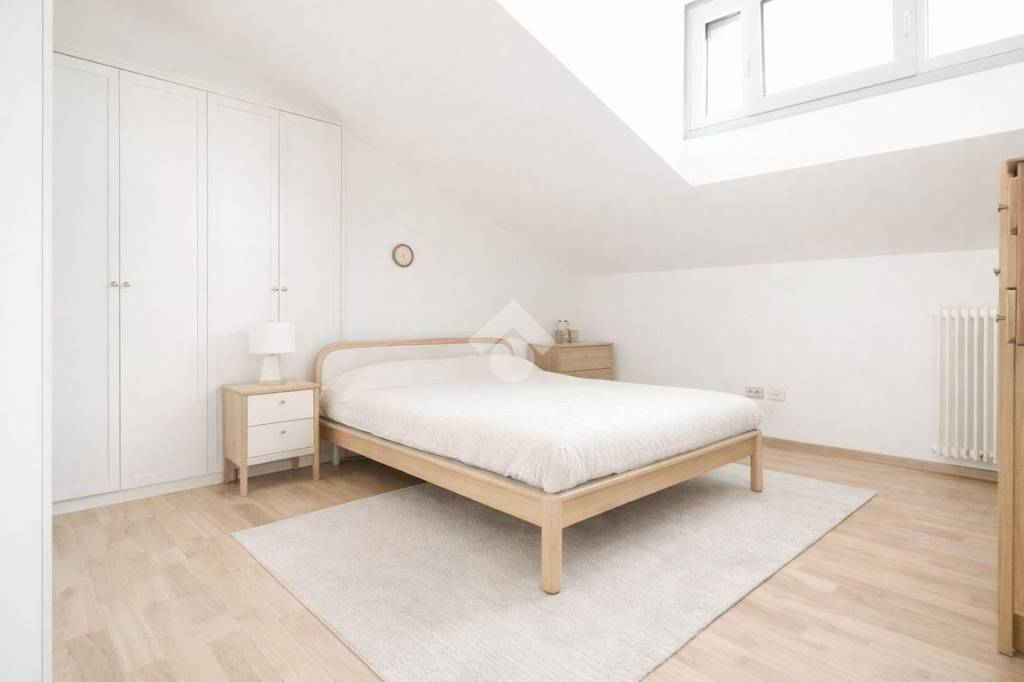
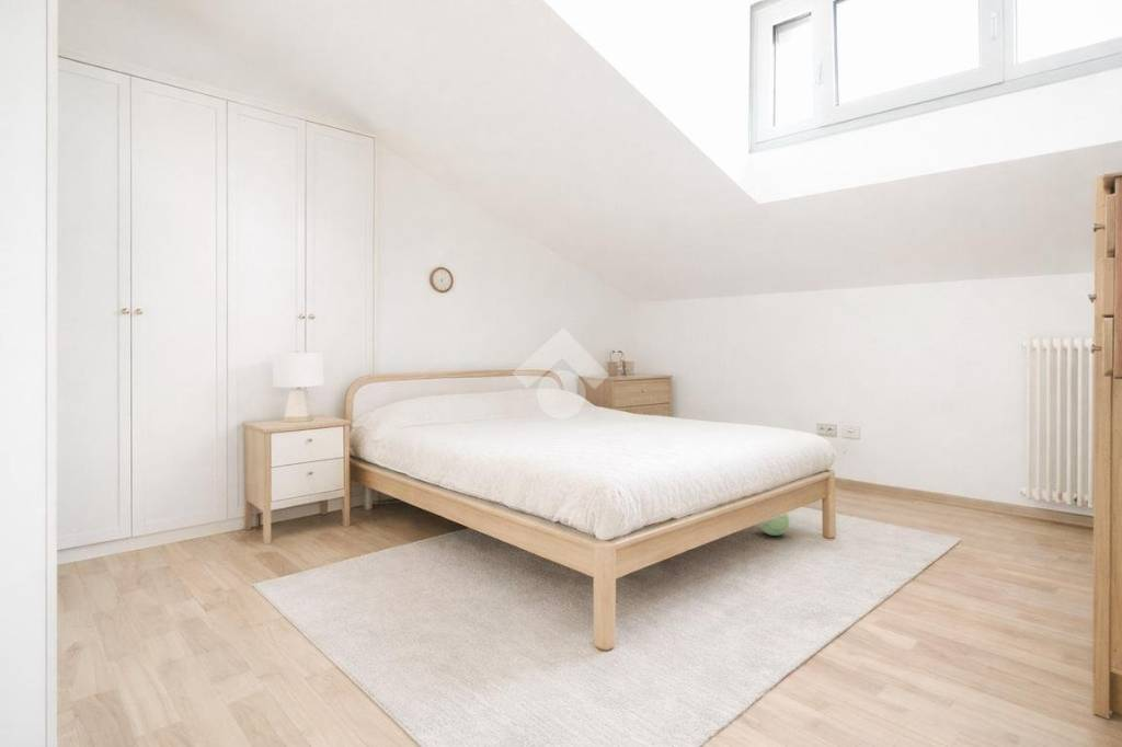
+ plush toy (774, 520)
